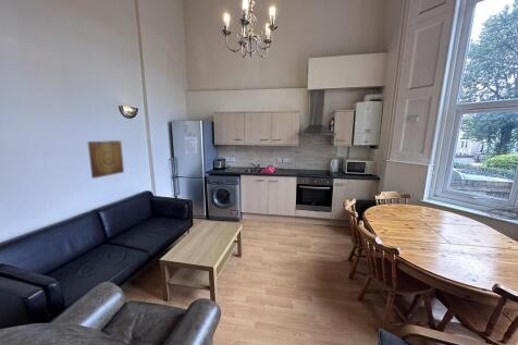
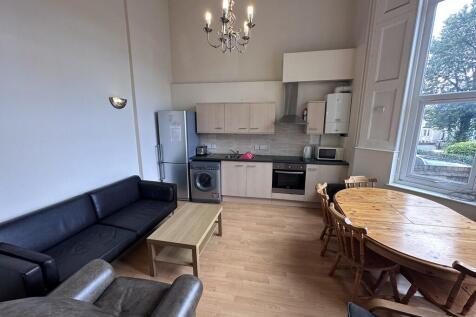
- wall art (107, 158)
